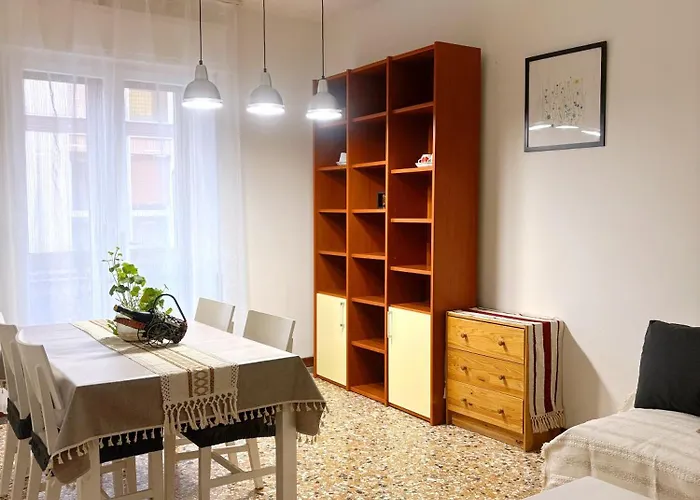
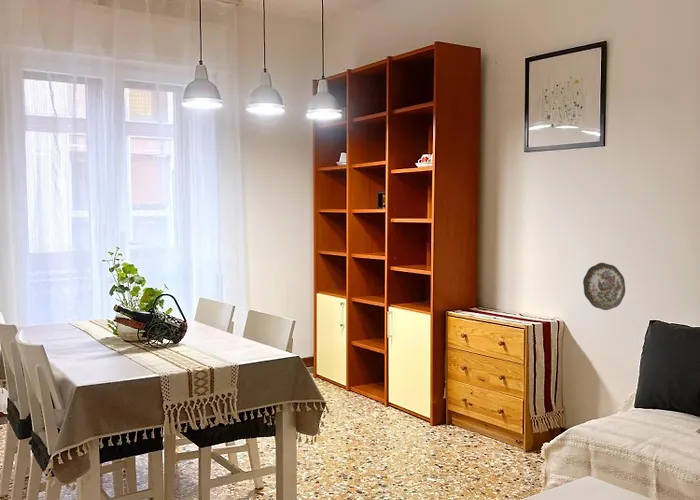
+ decorative plate (604, 286)
